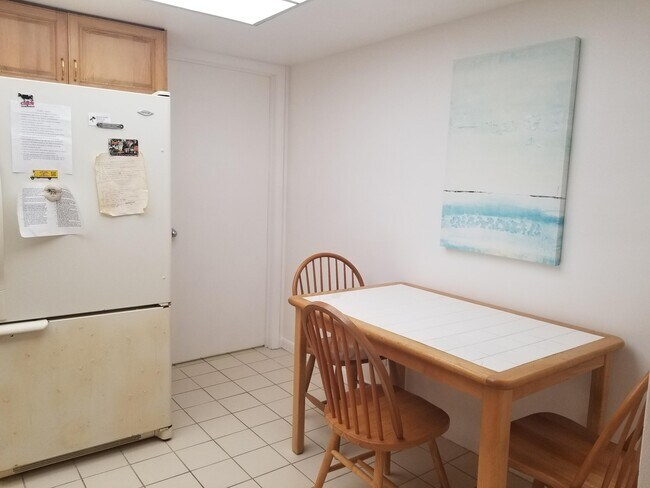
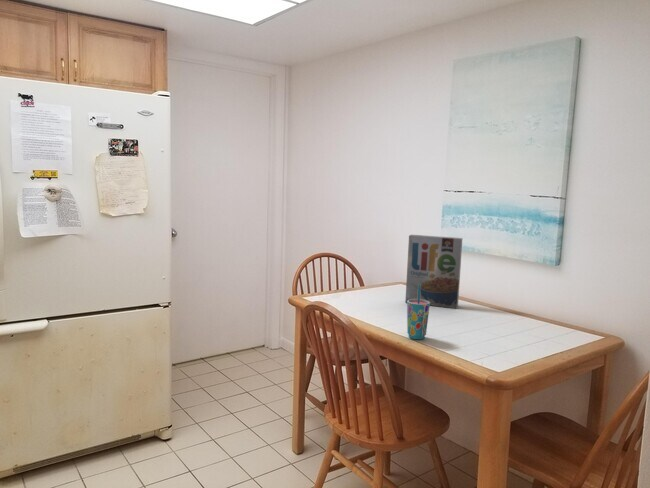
+ cereal box (433, 270)
+ cup (418, 310)
